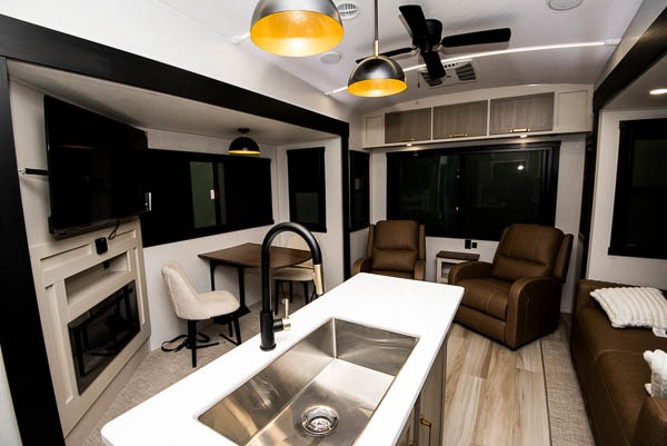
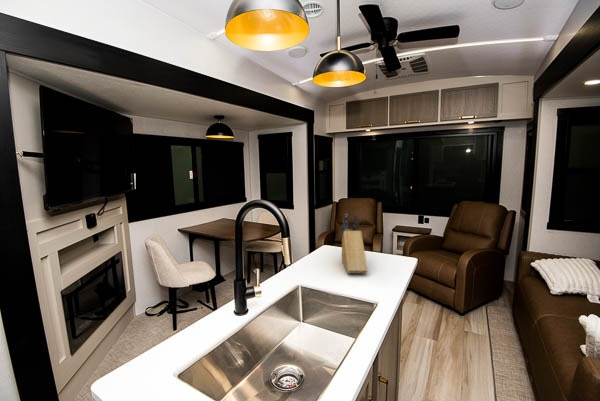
+ knife block (352, 241)
